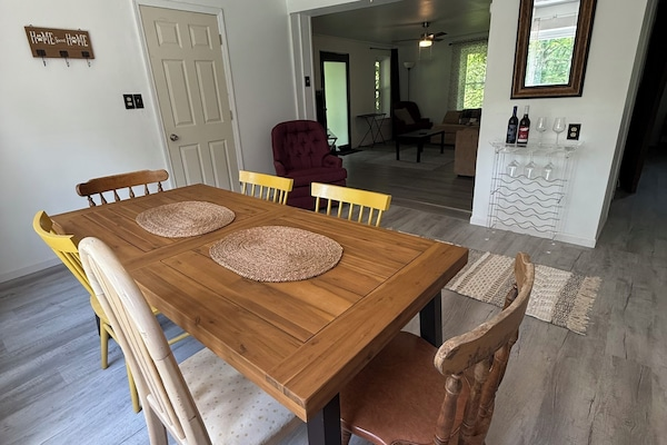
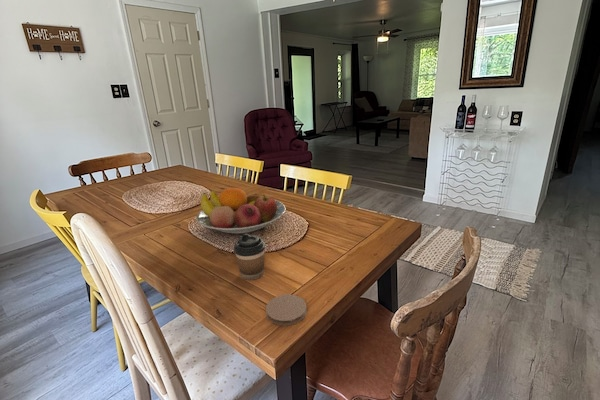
+ coaster (286, 309)
+ fruit bowl (241, 207)
+ coffee cup (250, 255)
